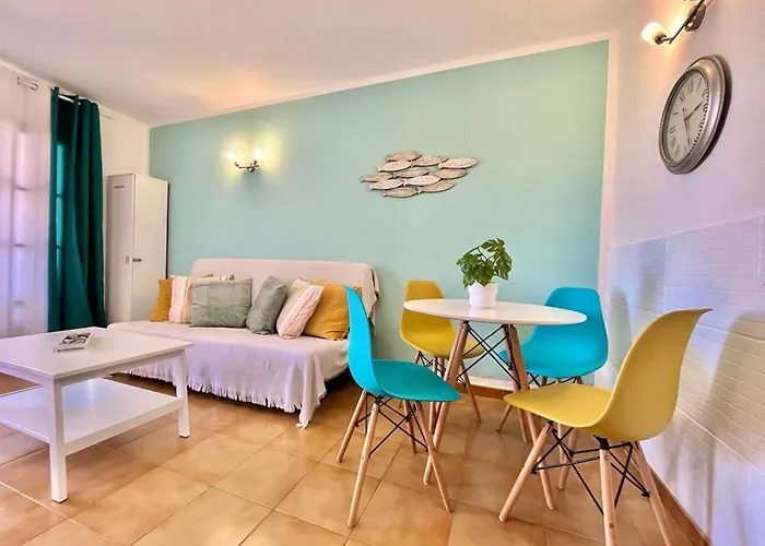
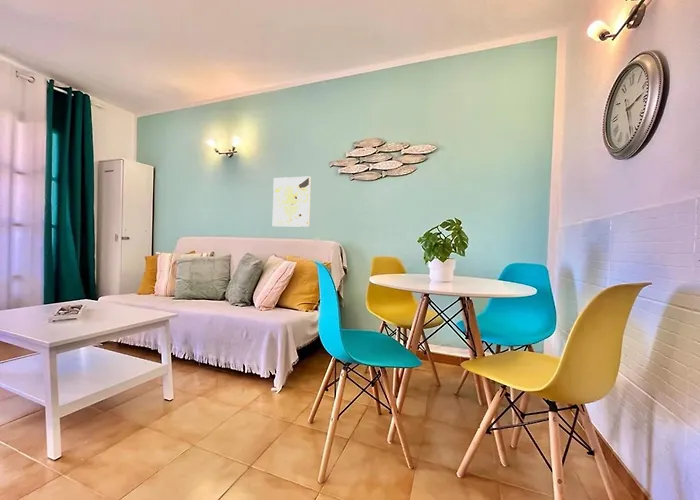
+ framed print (291, 201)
